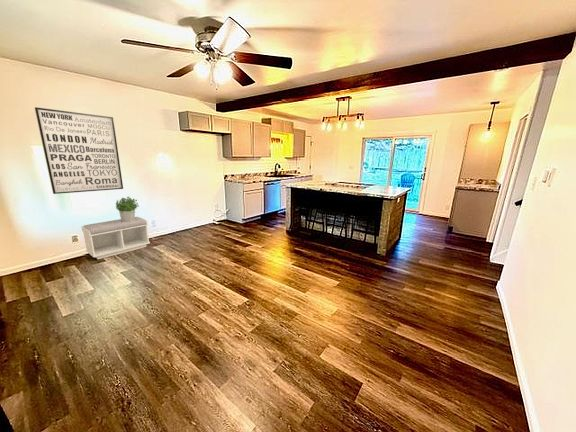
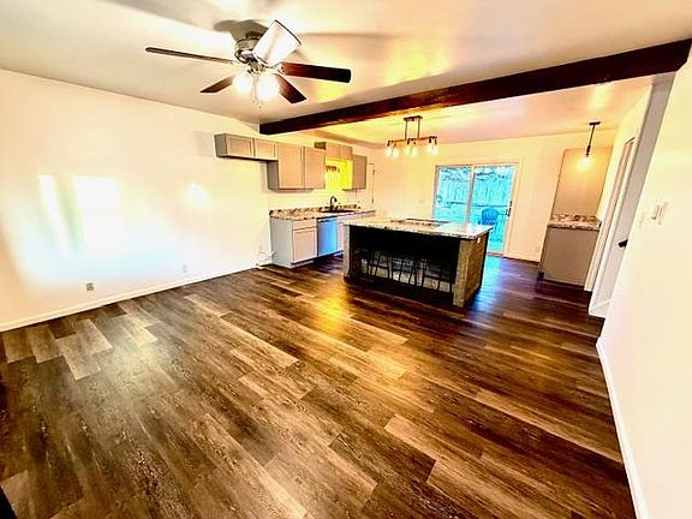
- bench (118, 236)
- potted plant (126, 208)
- wall art (84, 153)
